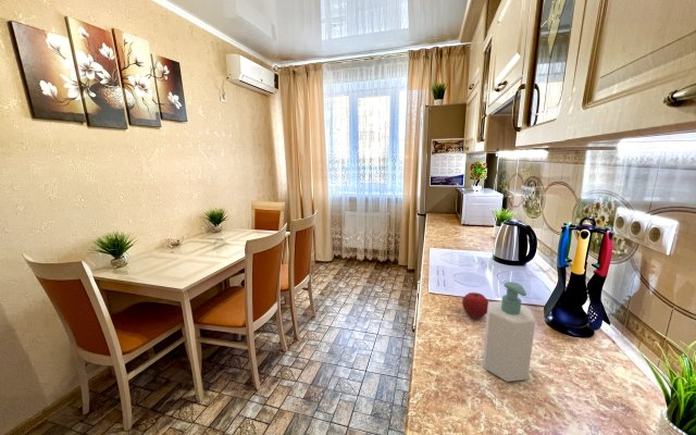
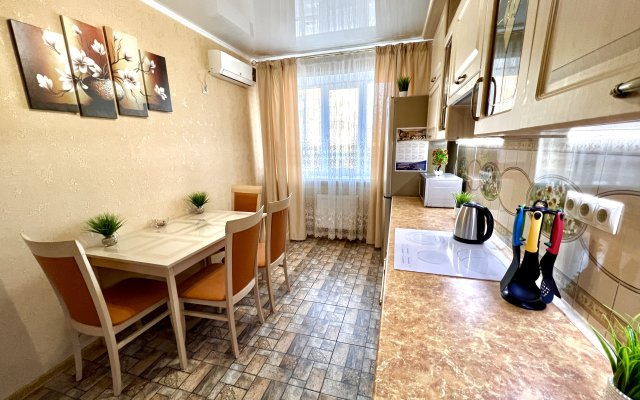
- soap bottle (508, 326)
- apple (475, 303)
